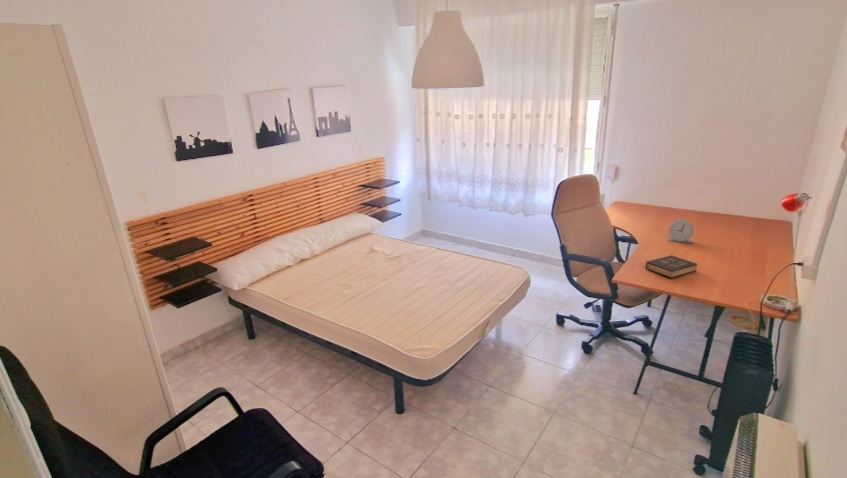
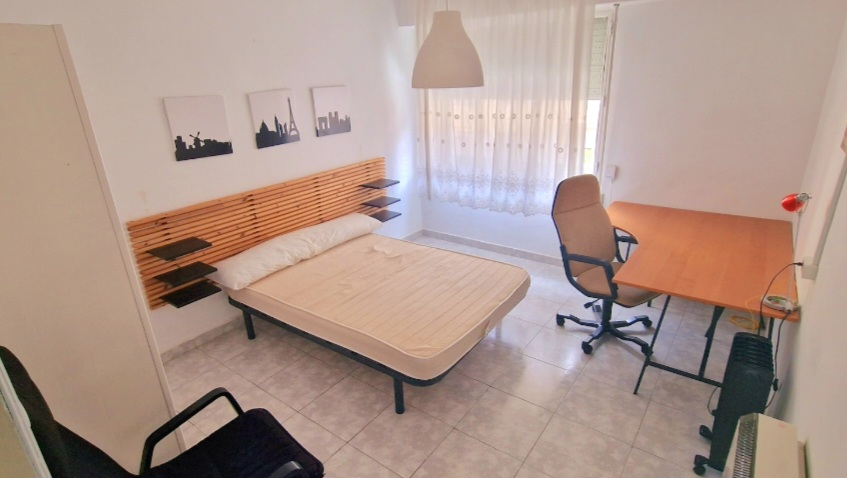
- hardback book (671, 266)
- alarm clock (681, 230)
